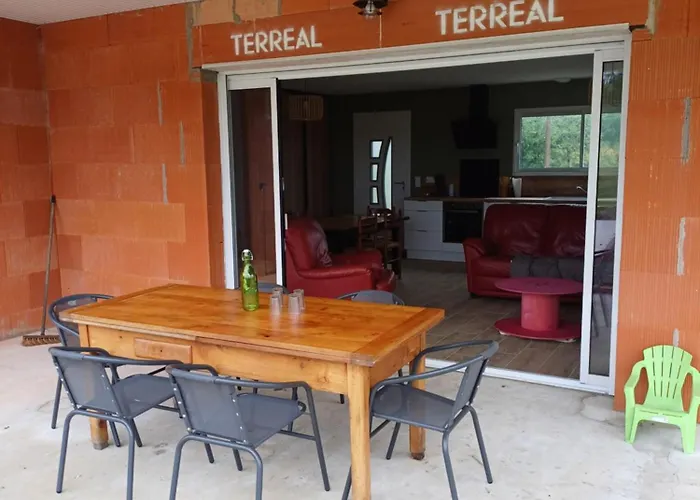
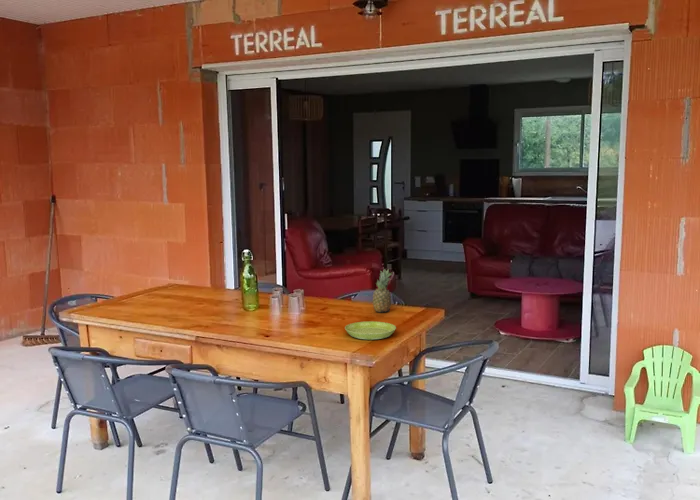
+ fruit (382, 289)
+ saucer (370, 330)
